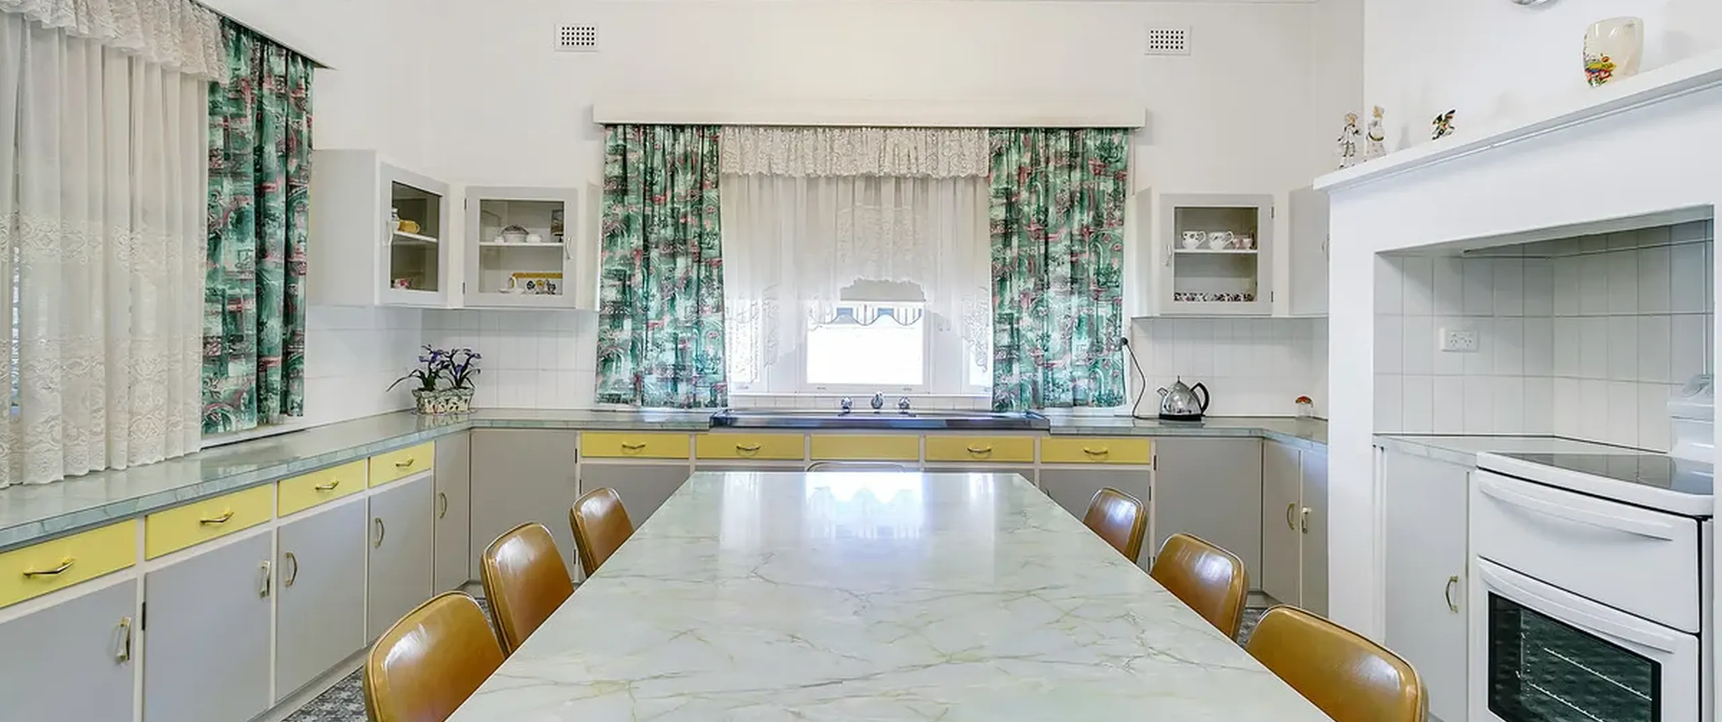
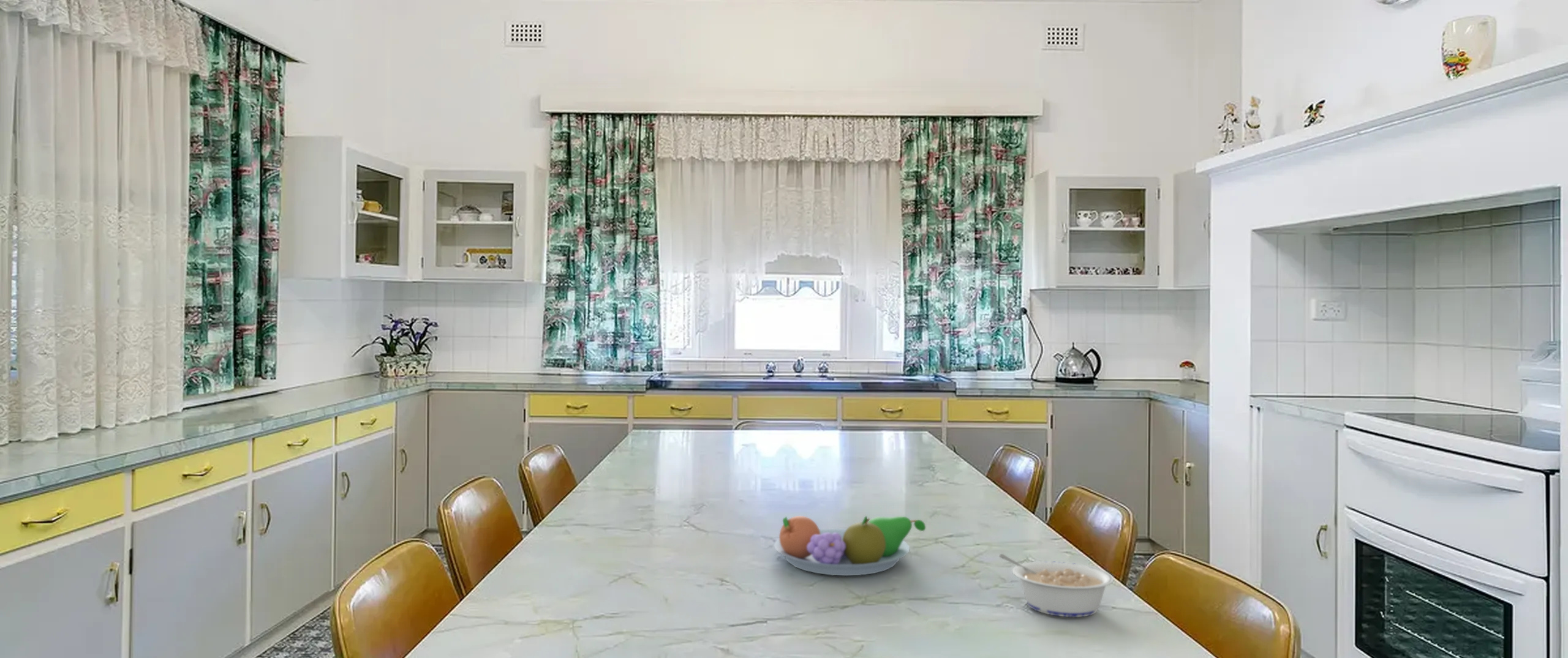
+ legume (1058, 586)
+ fruit bowl (846, 533)
